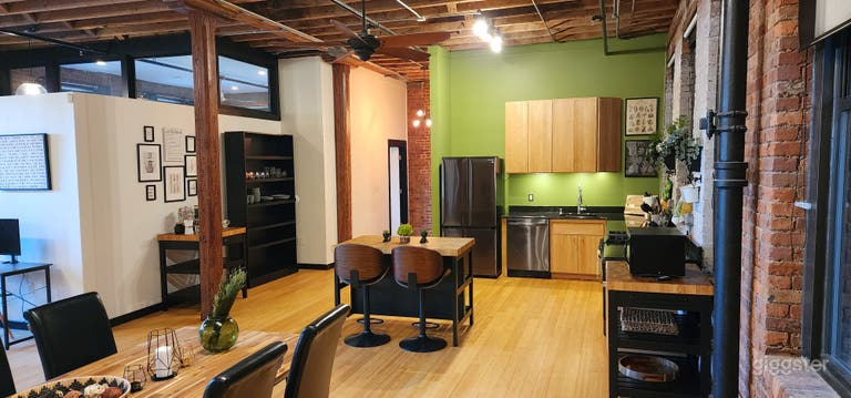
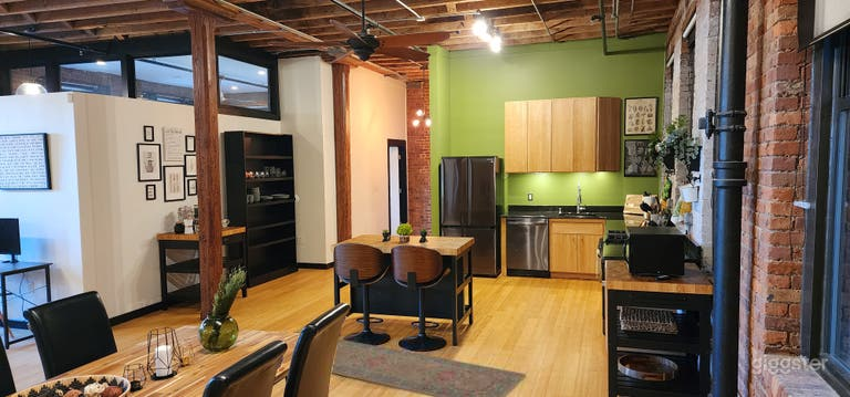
+ rug (376, 363)
